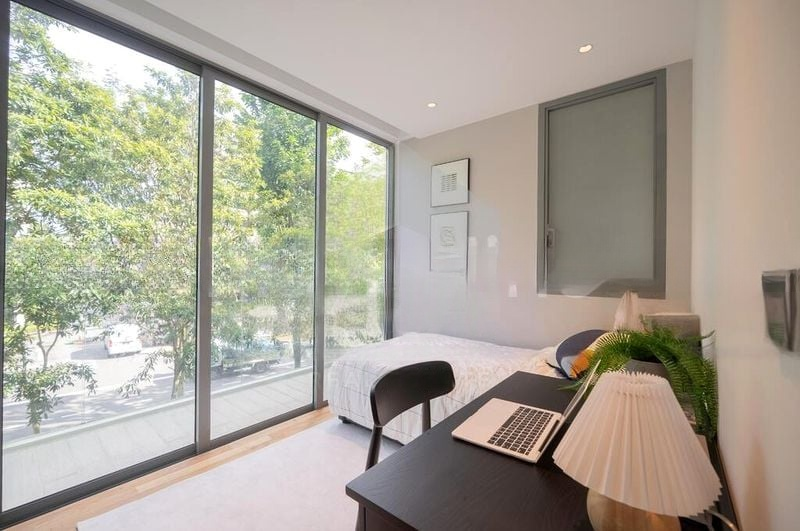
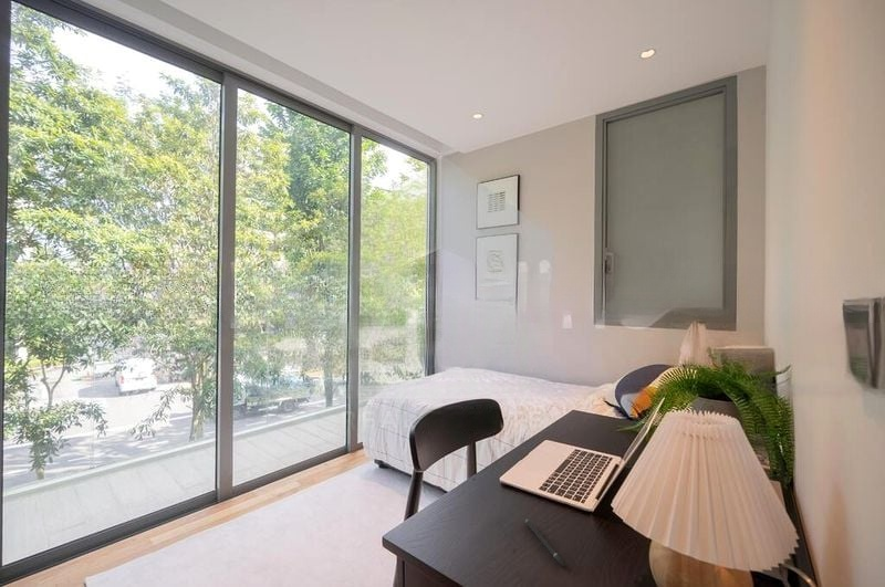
+ pen (543, 541)
